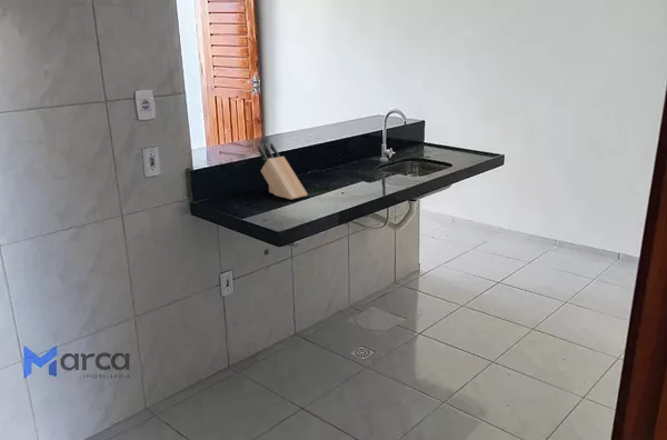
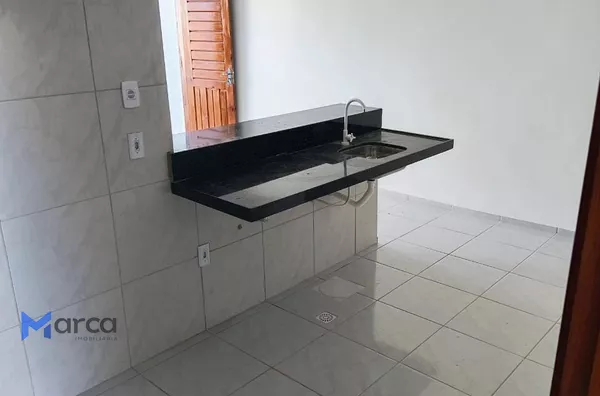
- knife block (280, 170)
